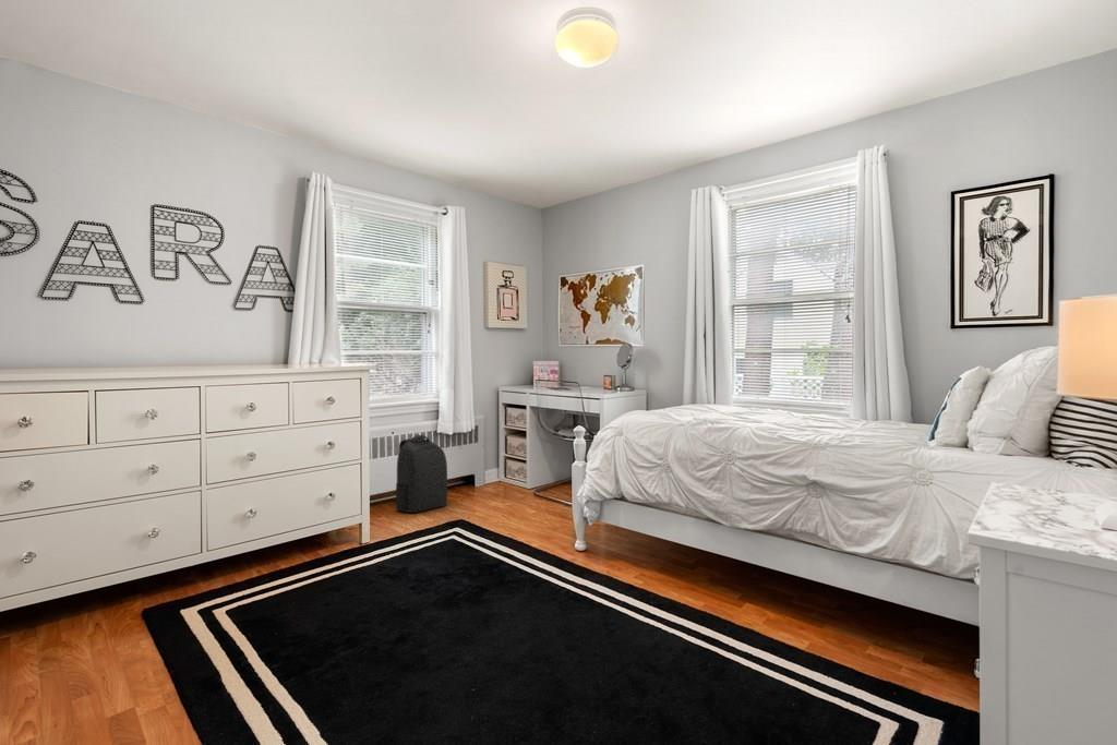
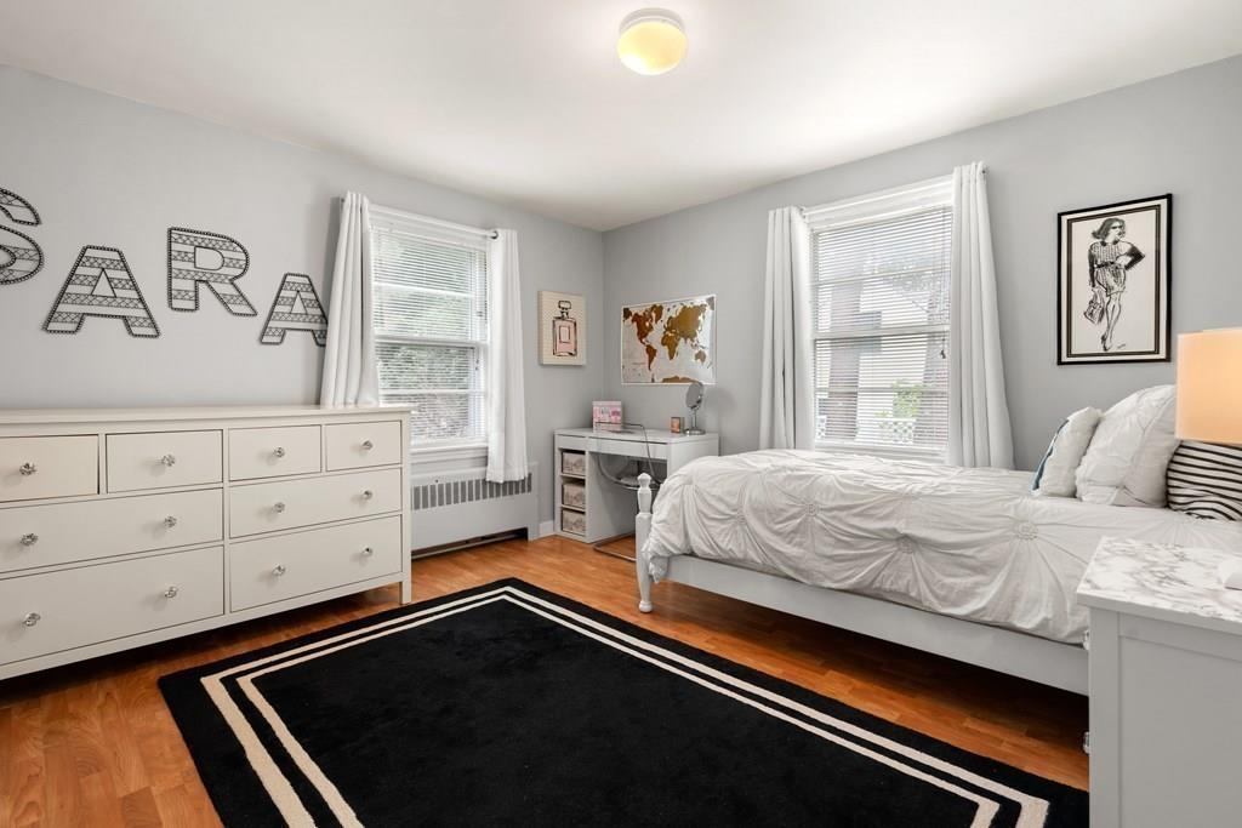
- backpack (418, 470)
